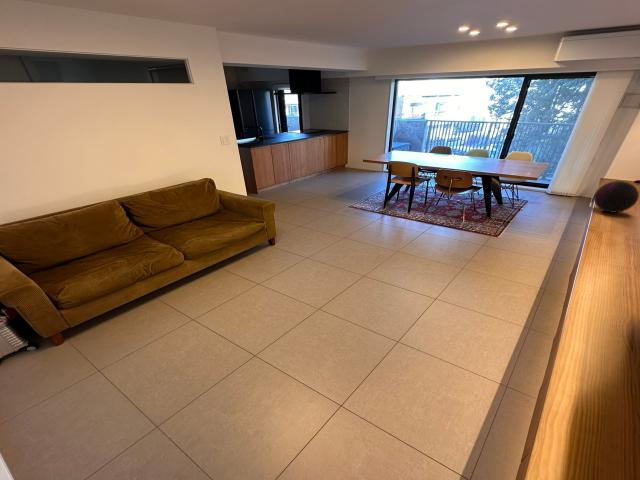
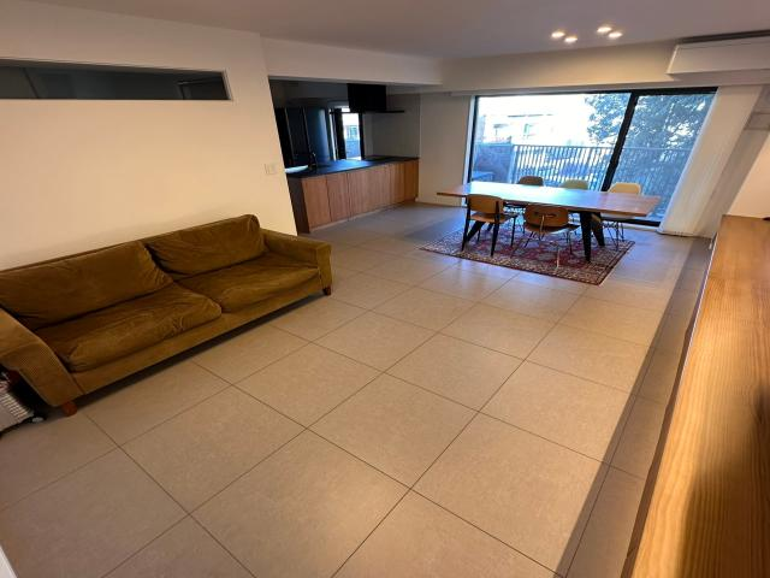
- decorative orb (615, 196)
